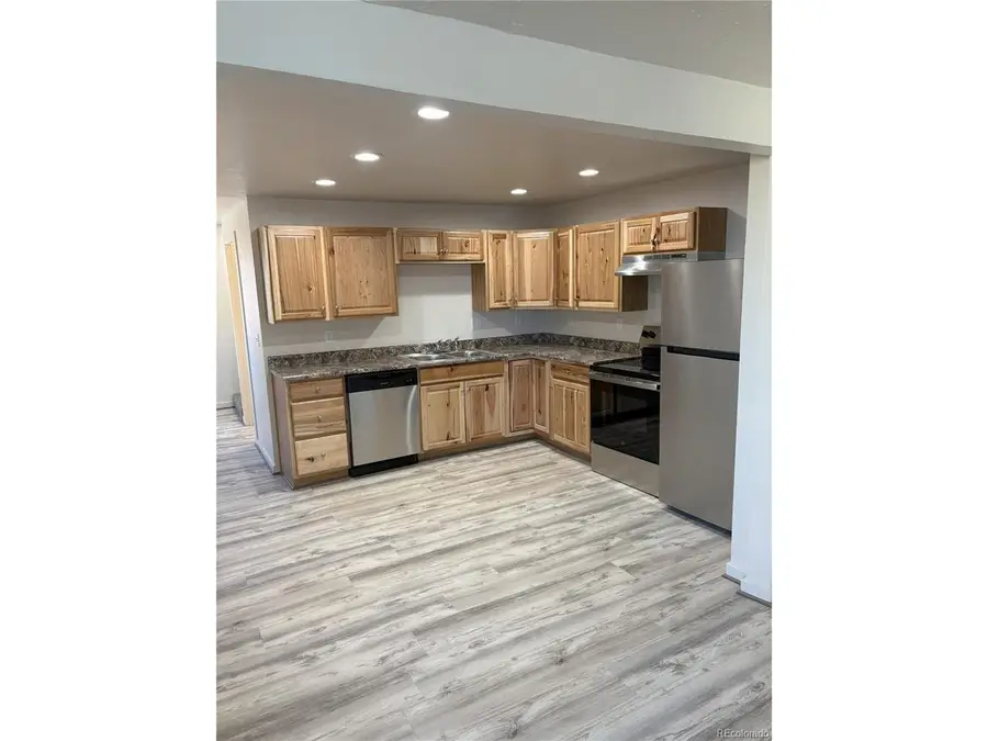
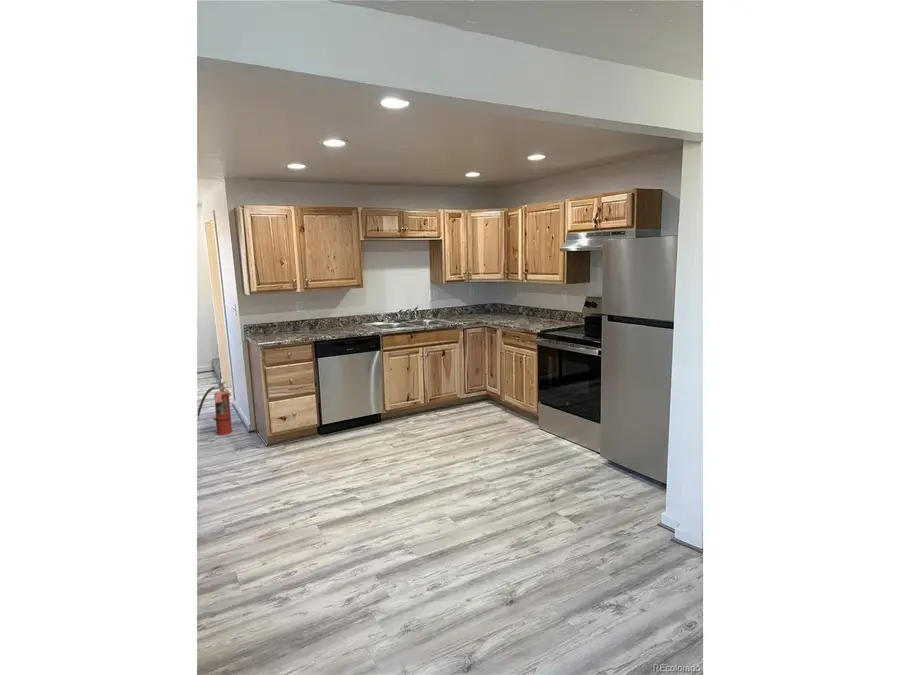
+ fire extinguisher (215, 408)
